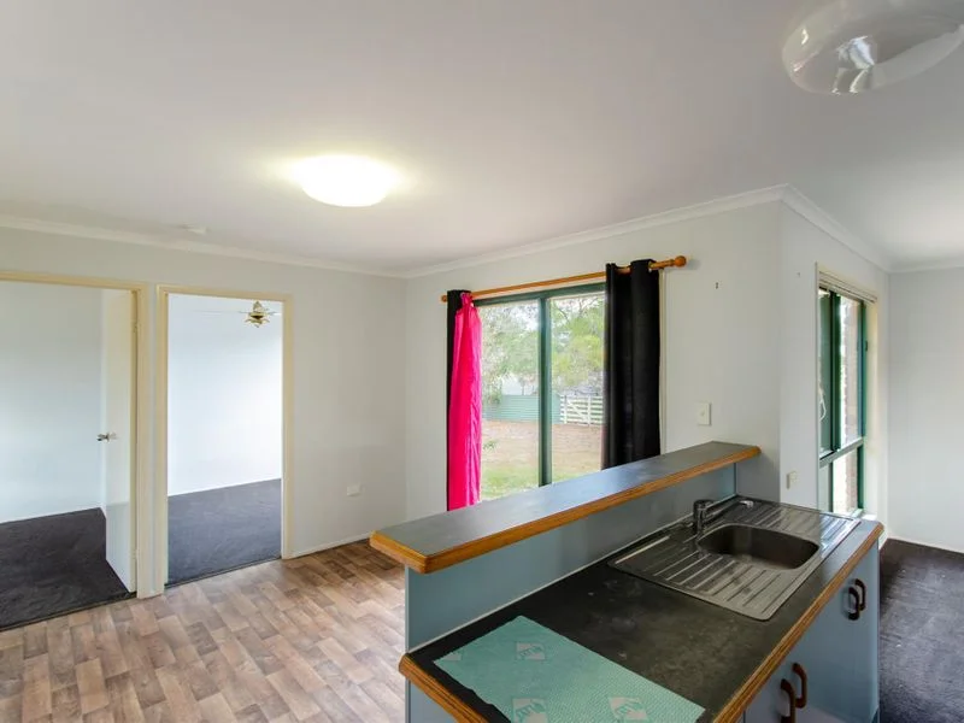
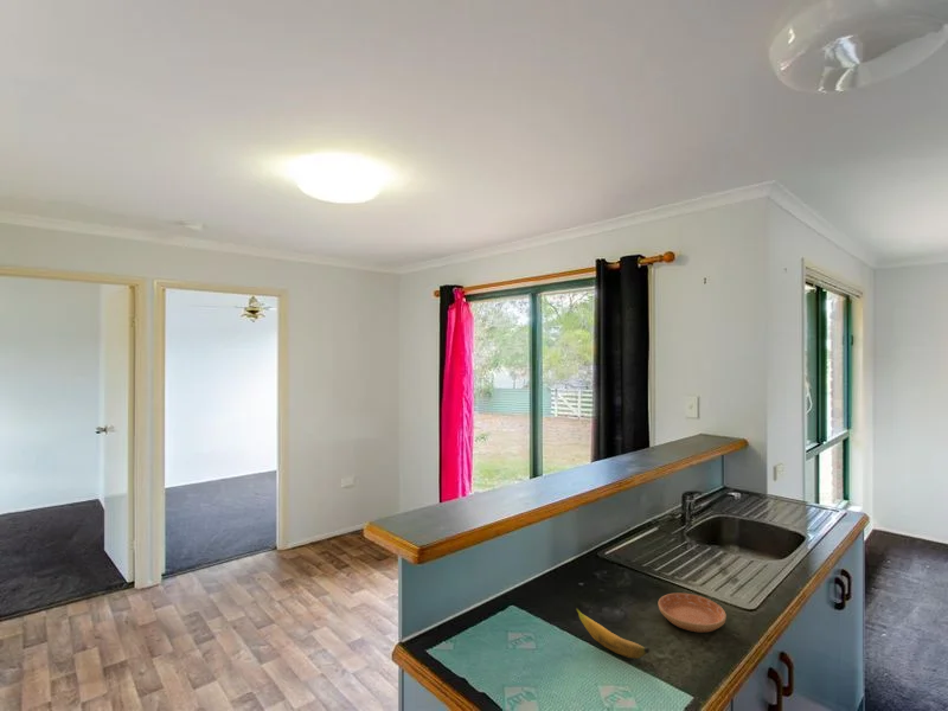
+ saucer (691, 613)
+ banana (610, 634)
